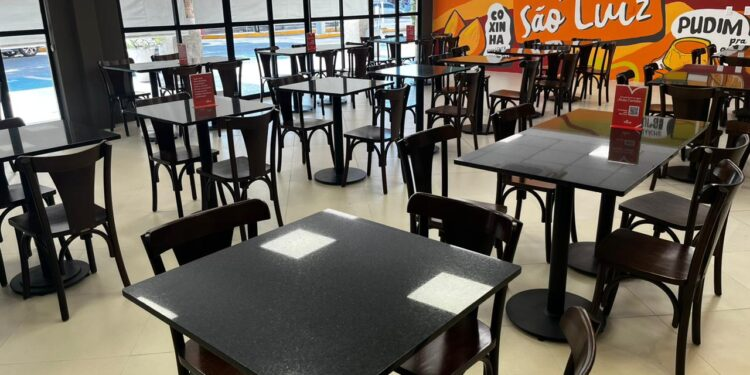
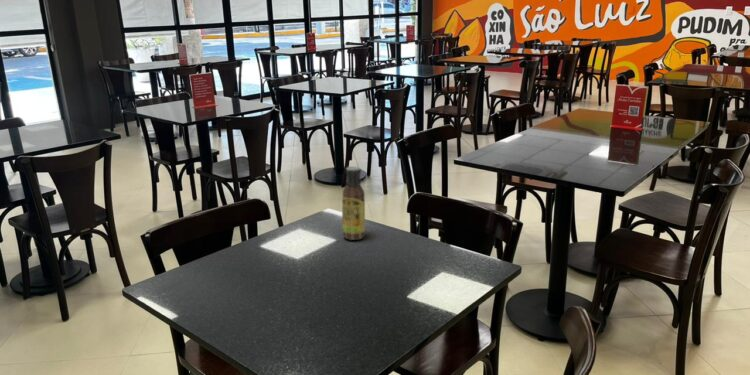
+ sauce bottle (353, 203)
